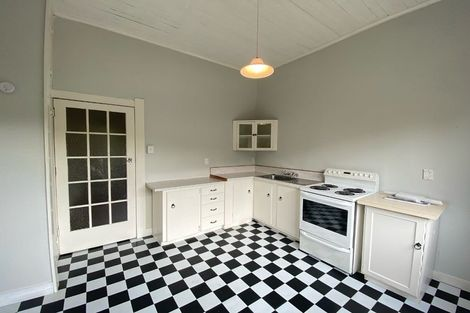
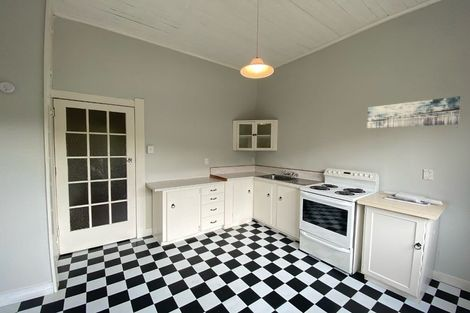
+ wall art (407, 114)
